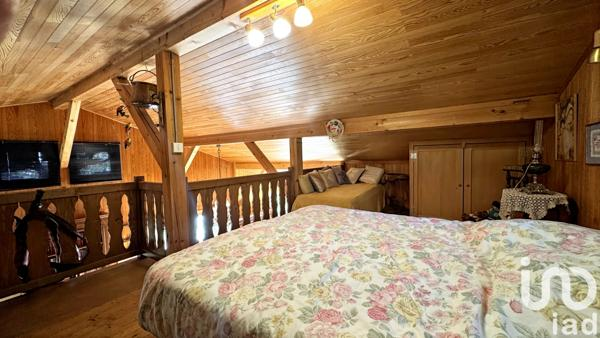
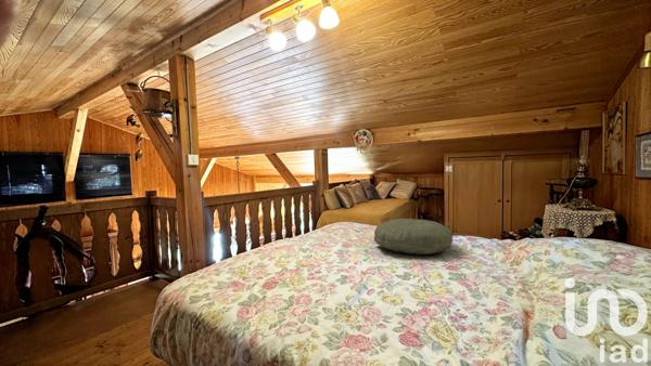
+ pillow (411, 234)
